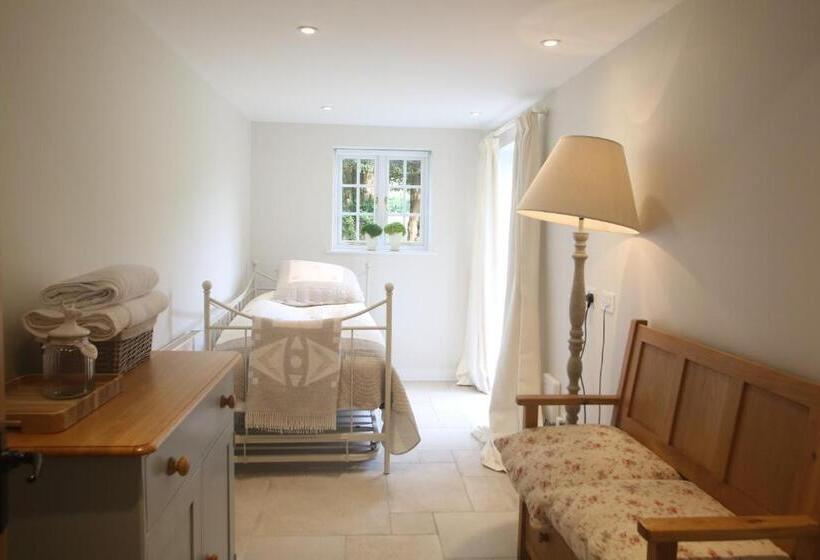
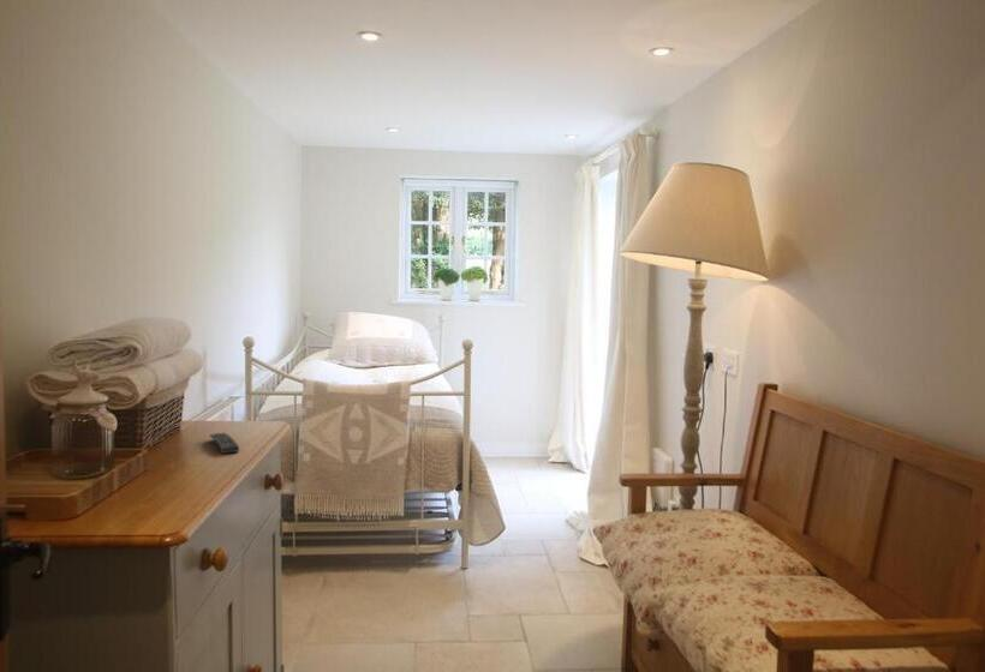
+ remote control (222, 440)
